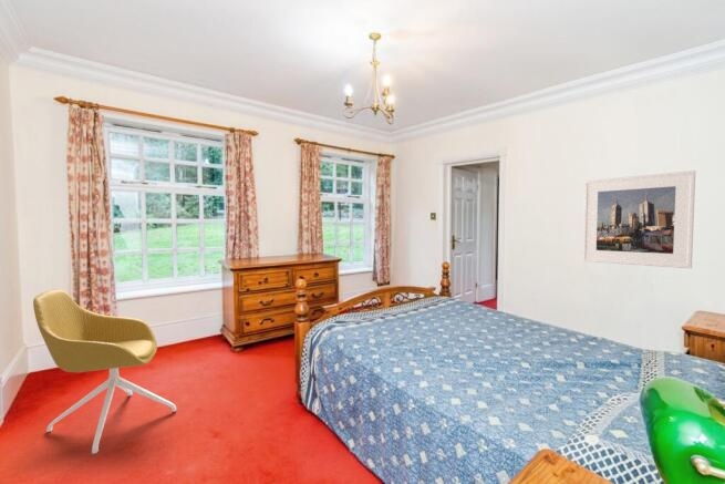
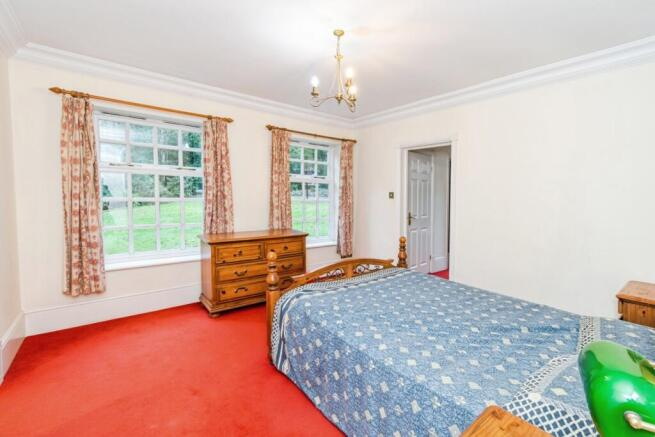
- chair (104, 356)
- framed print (633, 220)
